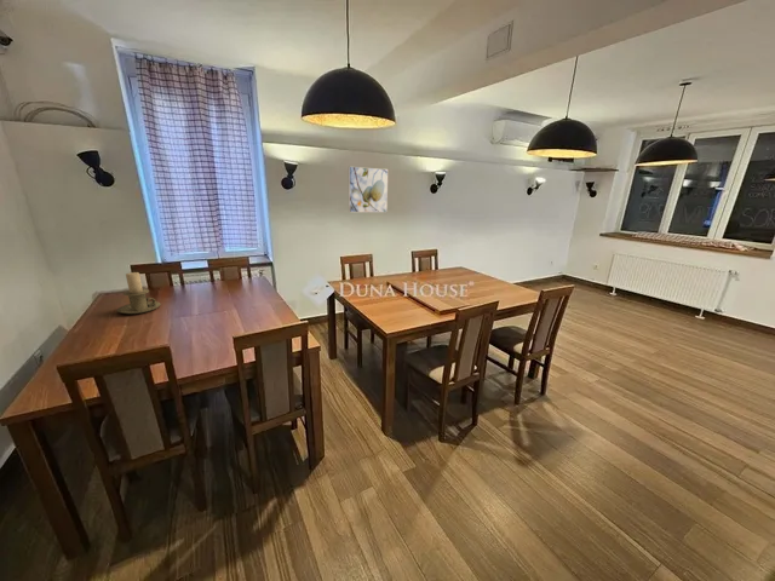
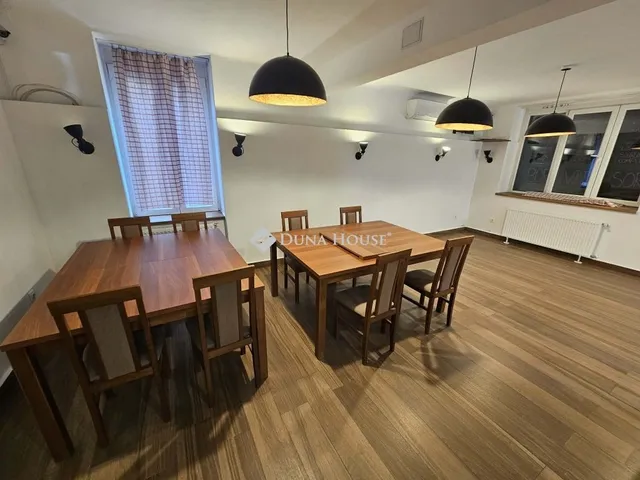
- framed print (368, 190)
- candle holder (136, 290)
